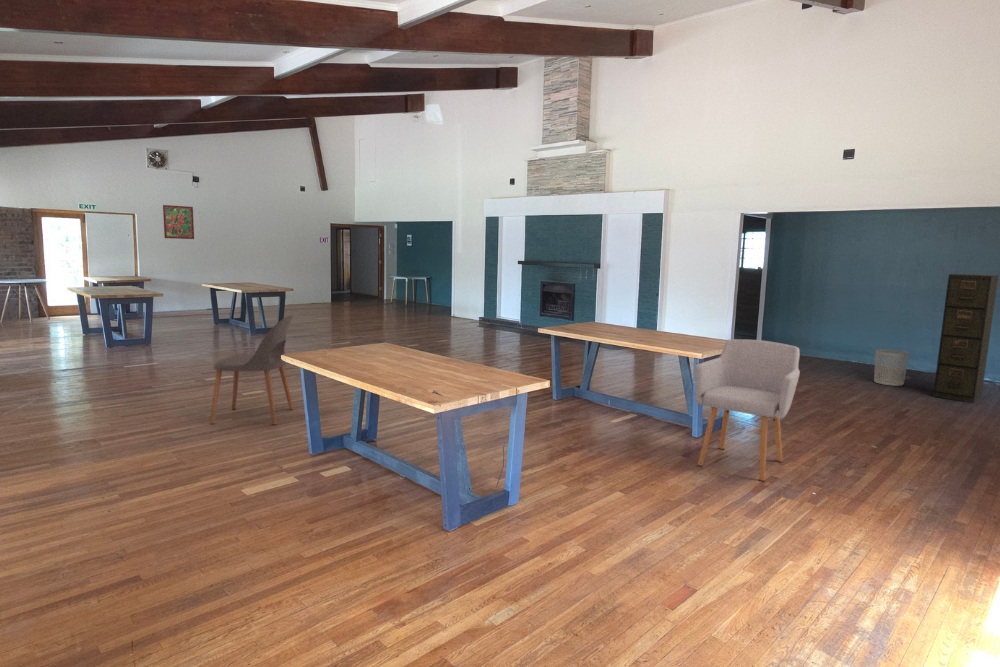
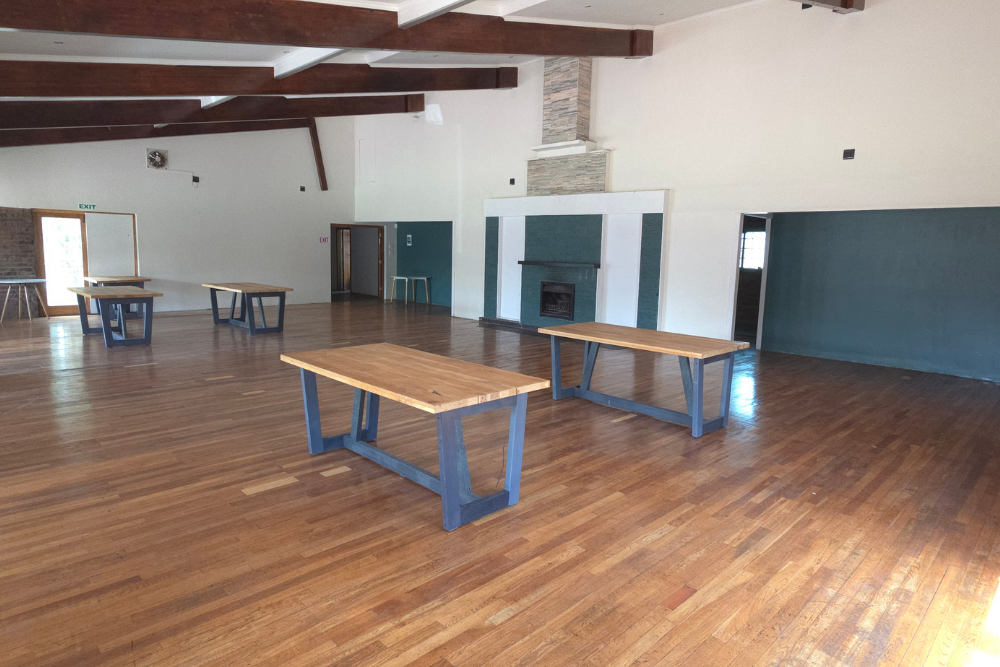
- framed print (178, 222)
- filing cabinet (965, 336)
- chair (747, 403)
- chair (254, 366)
- waste bin (890, 367)
